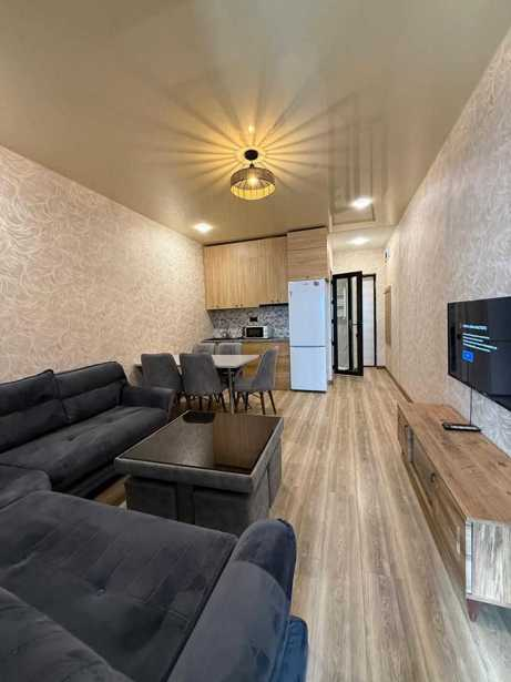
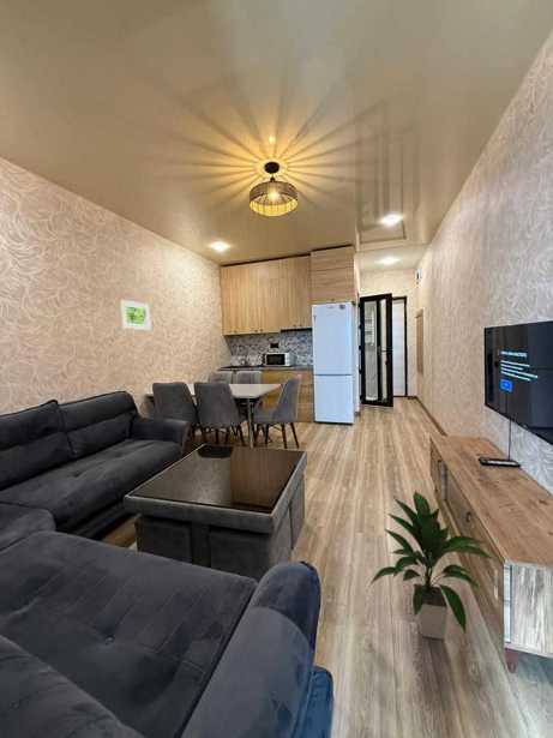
+ indoor plant (423, 562)
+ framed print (136, 316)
